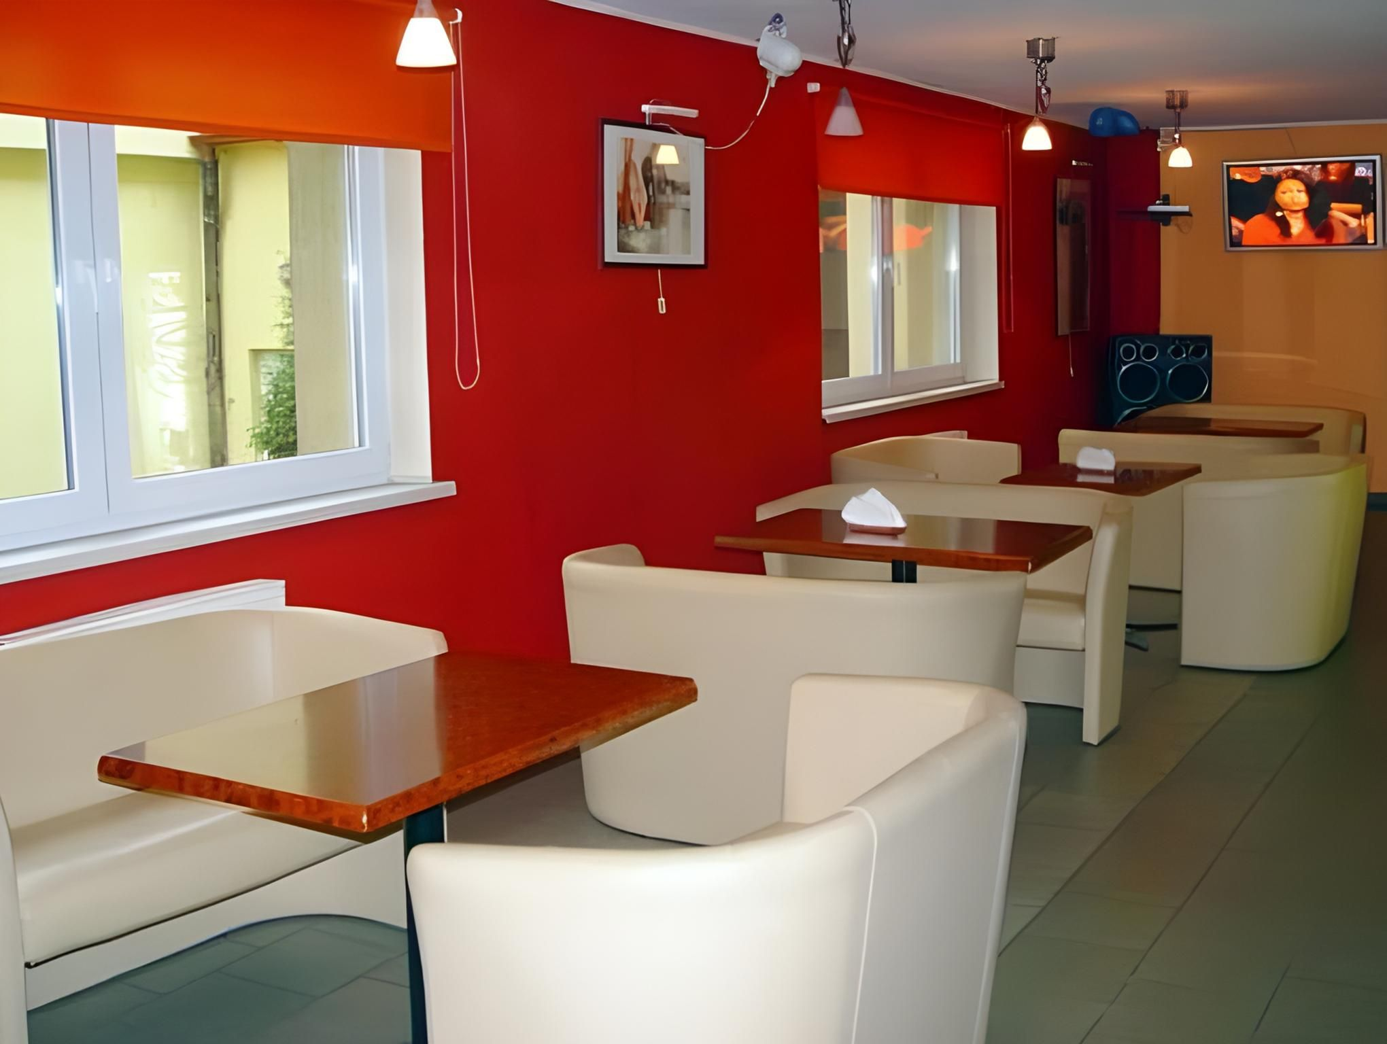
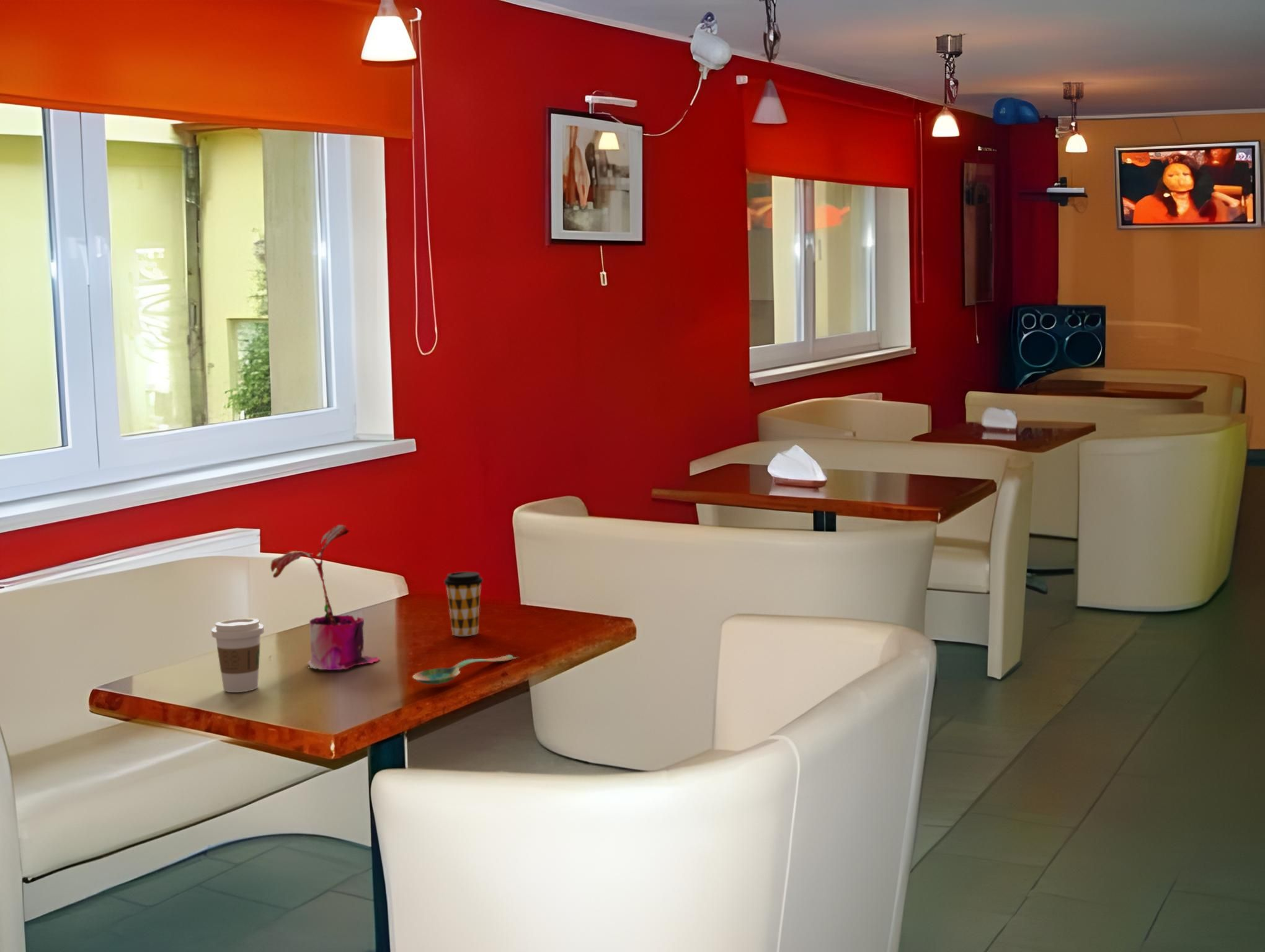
+ coffee cup (464, 604)
+ coffee cup (239, 654)
+ potted plant (324, 594)
+ spoon (467, 664)
